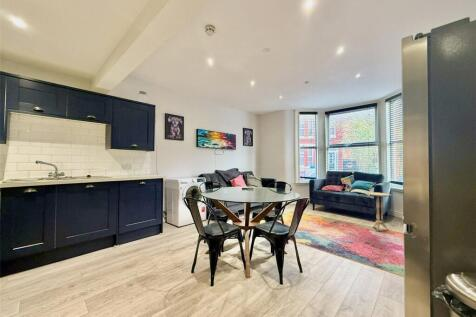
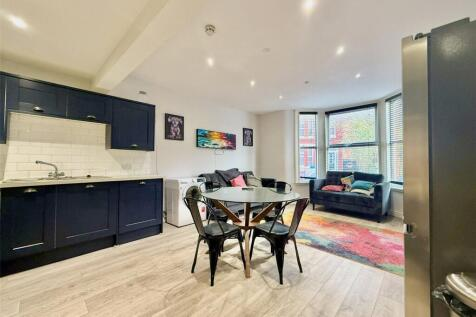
- side table (378, 211)
